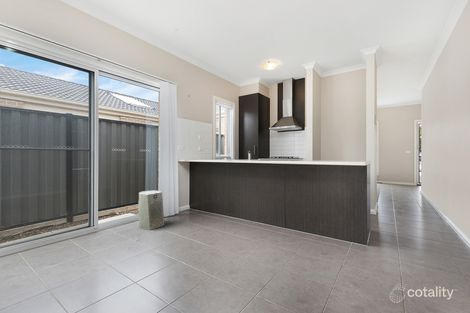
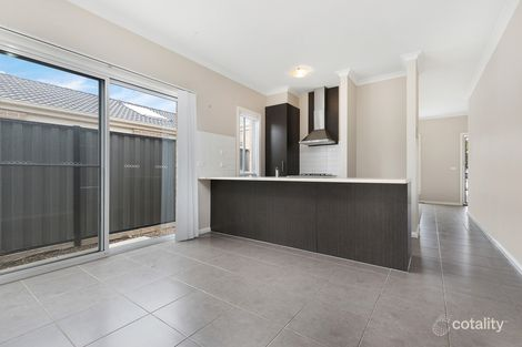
- fan (149, 208)
